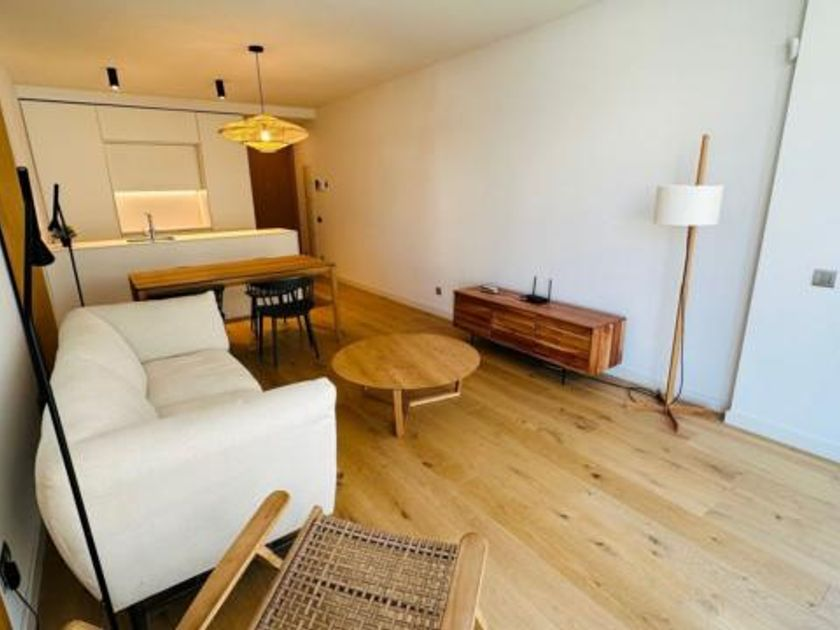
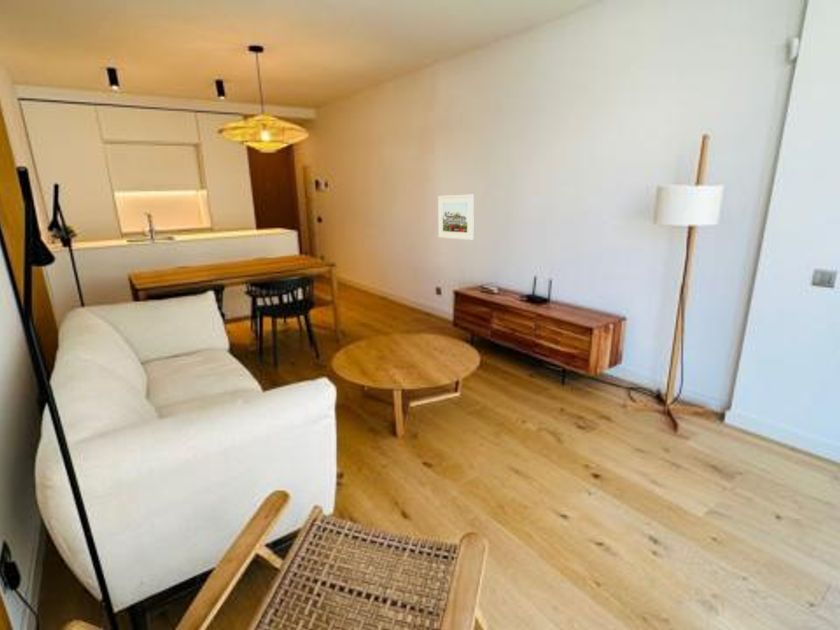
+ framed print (455, 217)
